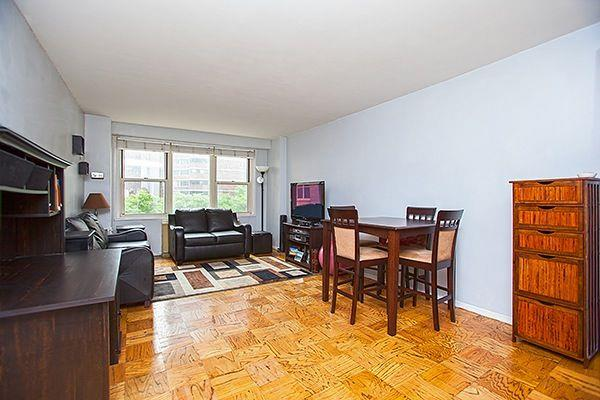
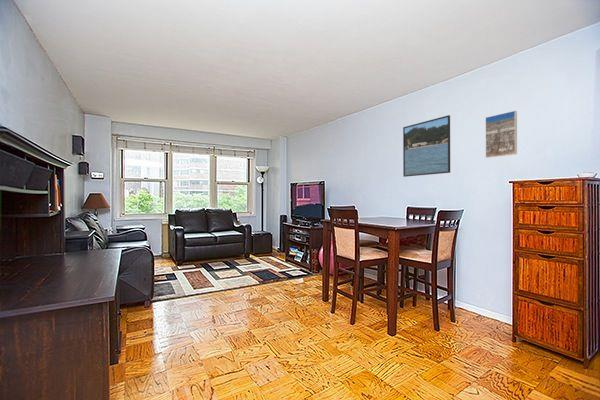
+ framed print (425, 148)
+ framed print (500, 135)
